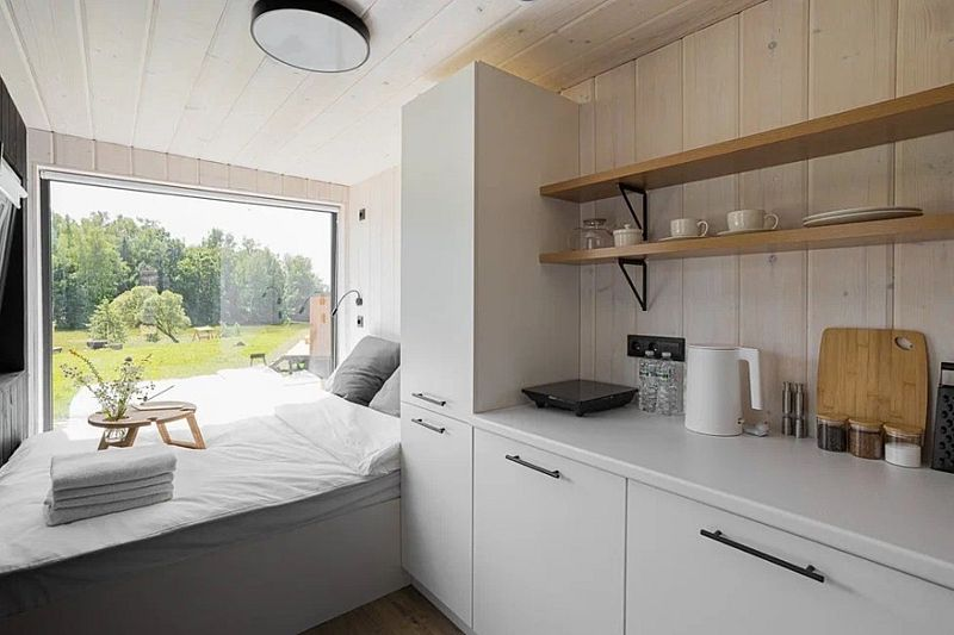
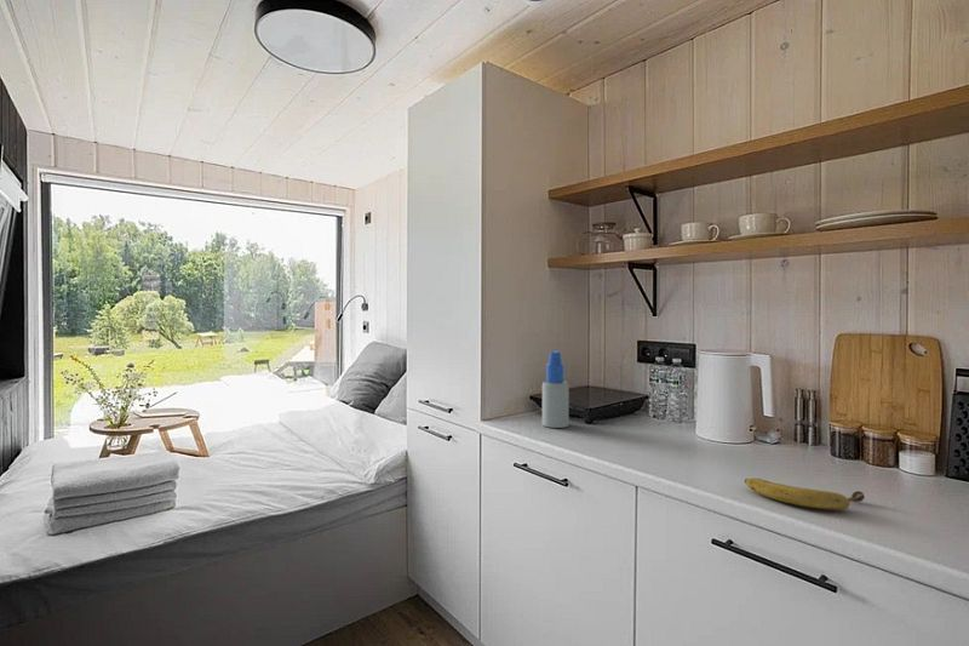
+ spray bottle (555, 388)
+ fruit (799, 488)
